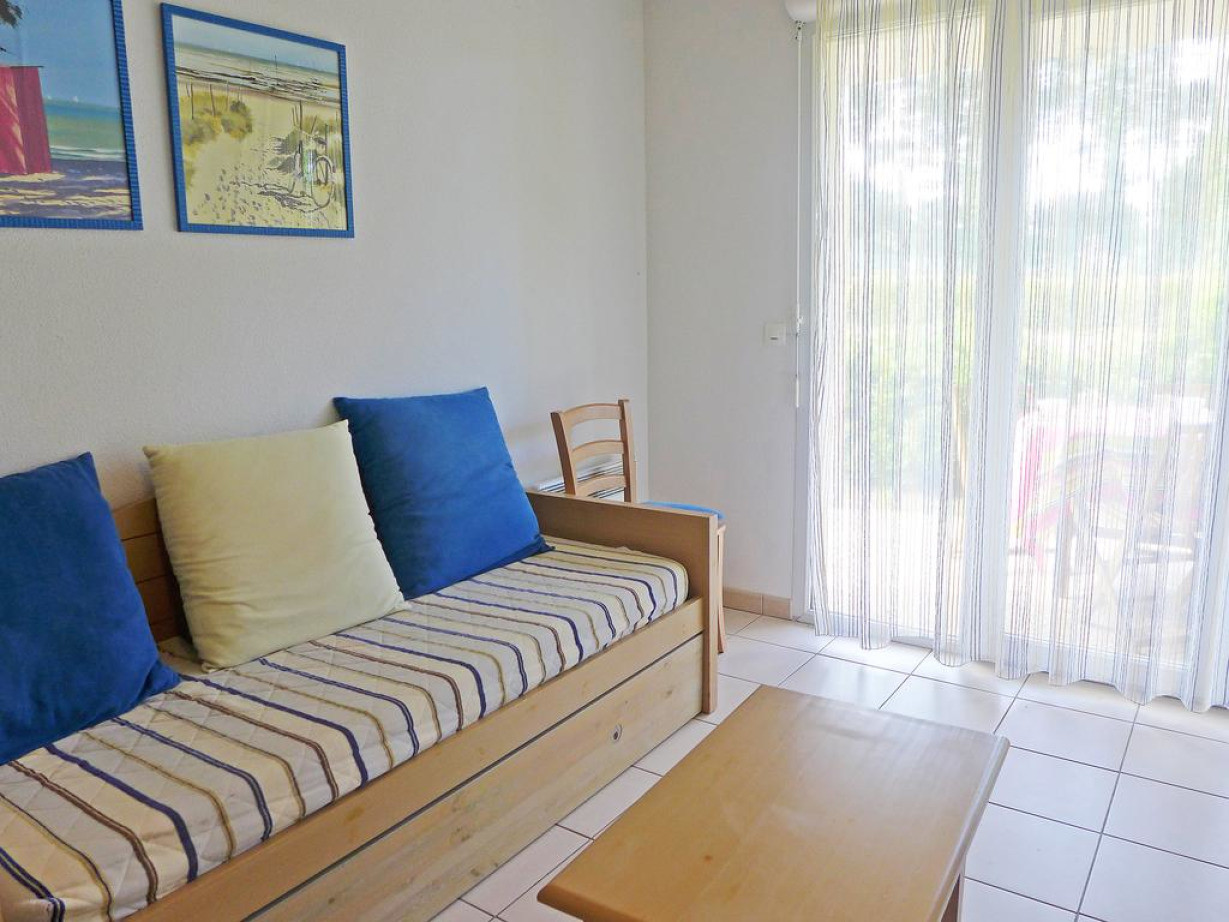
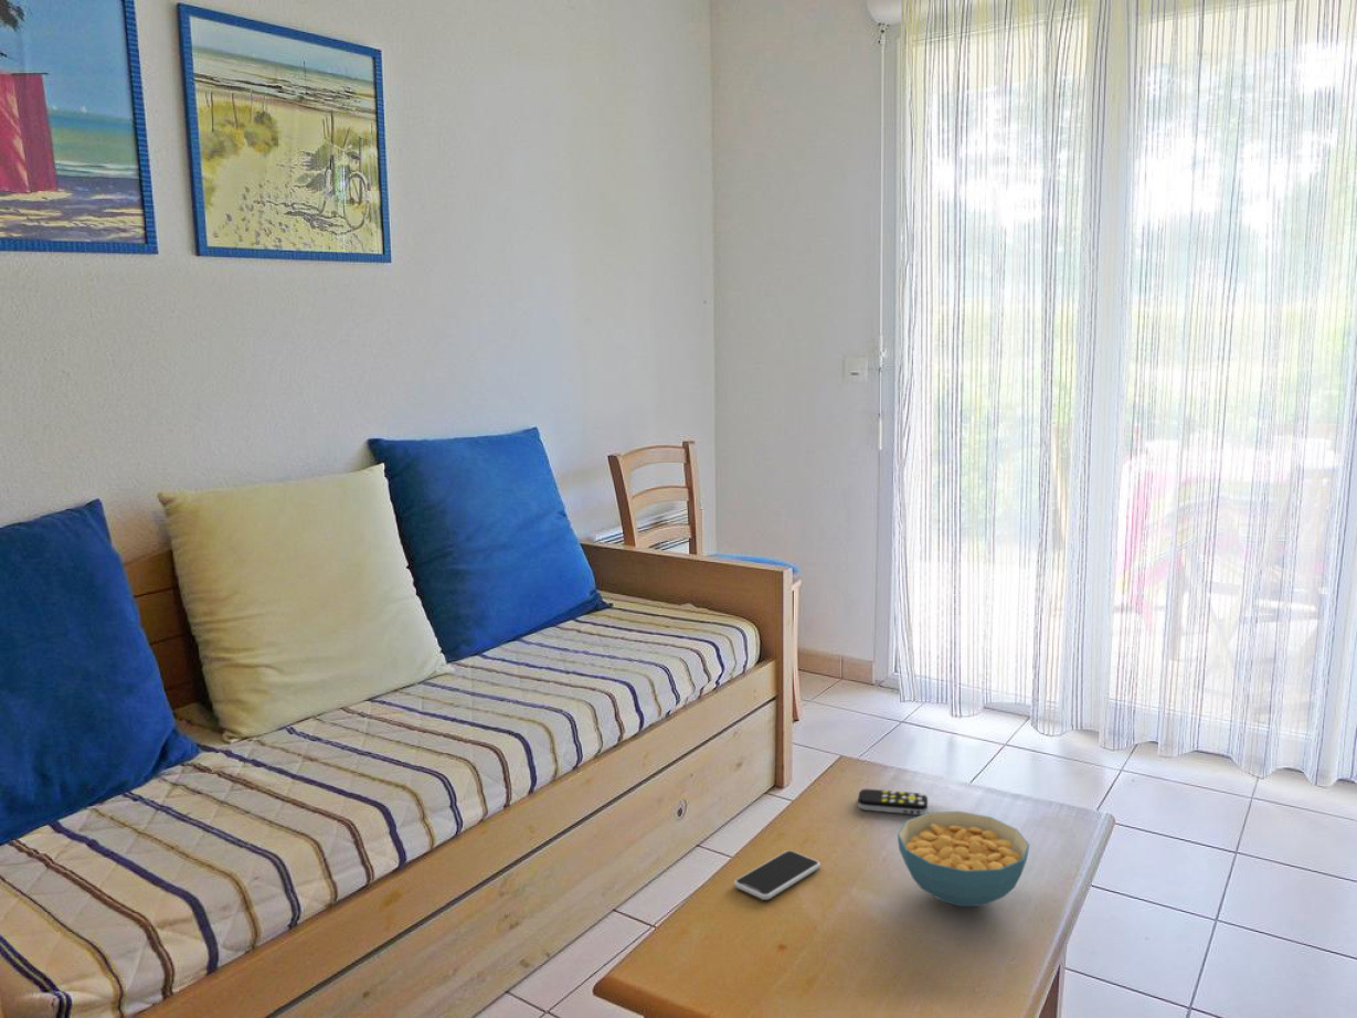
+ smartphone (777, 873)
+ cereal bowl (962, 868)
+ remote control (892, 800)
